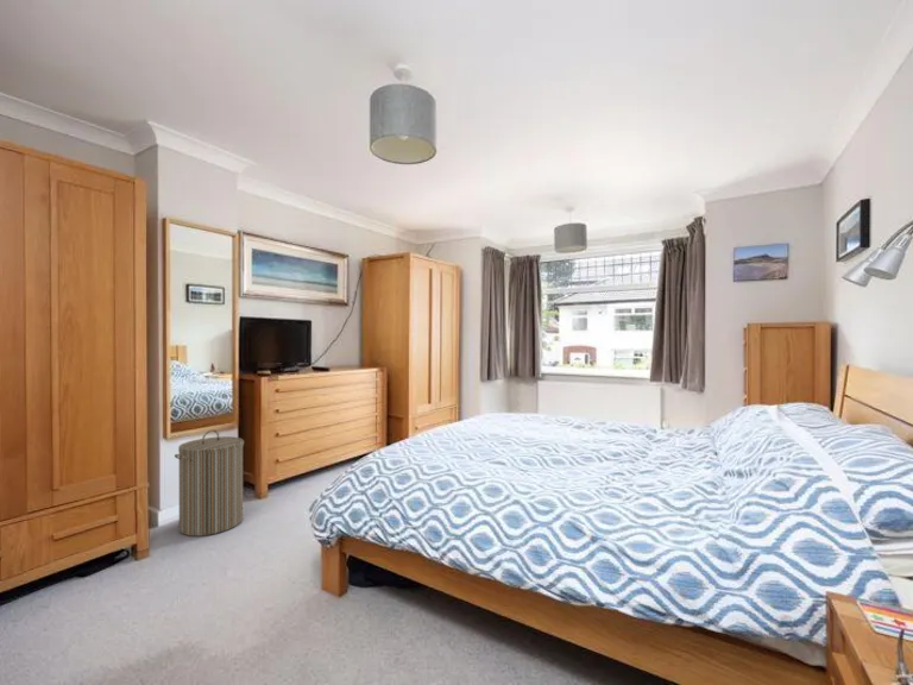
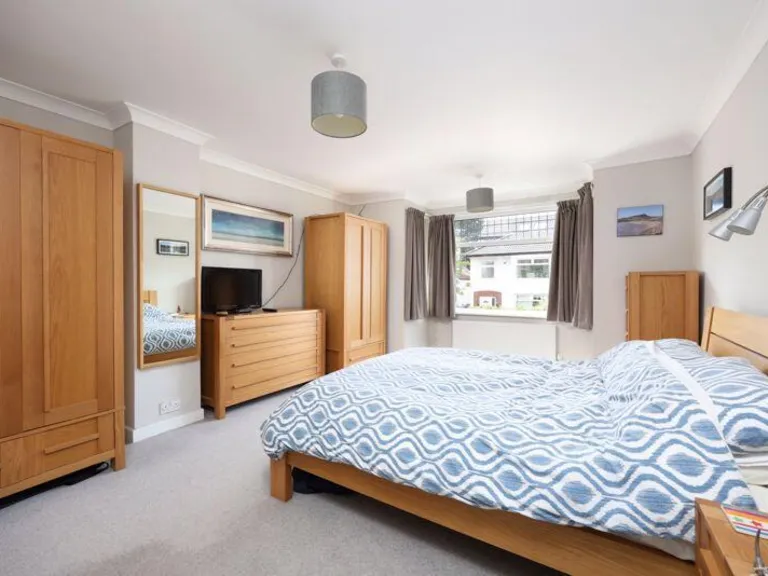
- laundry hamper (212, 477)
